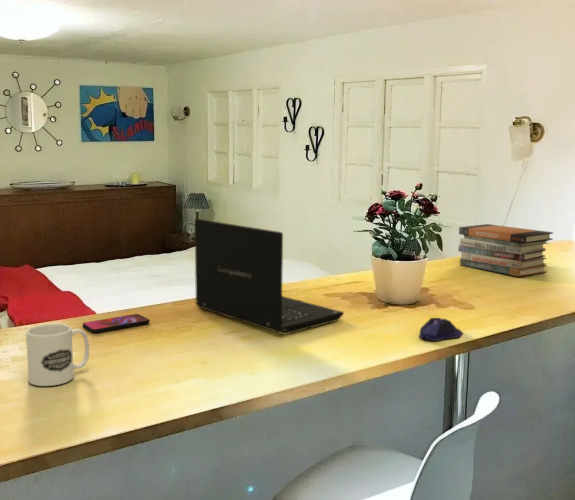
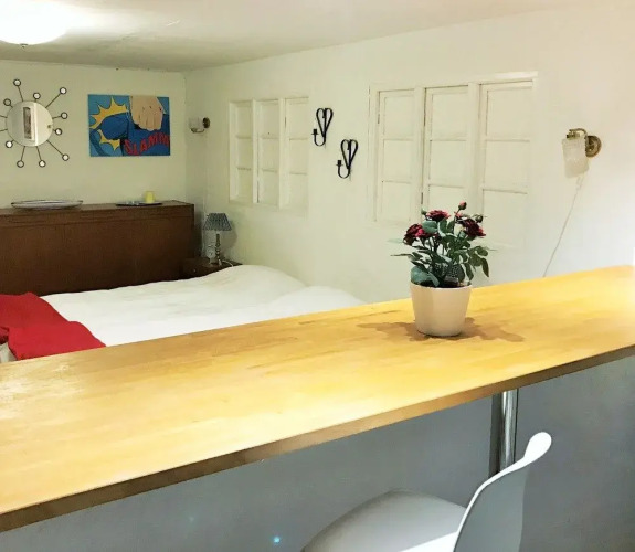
- mug (59, 352)
- laptop (267, 268)
- smartphone (116, 322)
- book stack (502, 248)
- computer mouse (440, 326)
